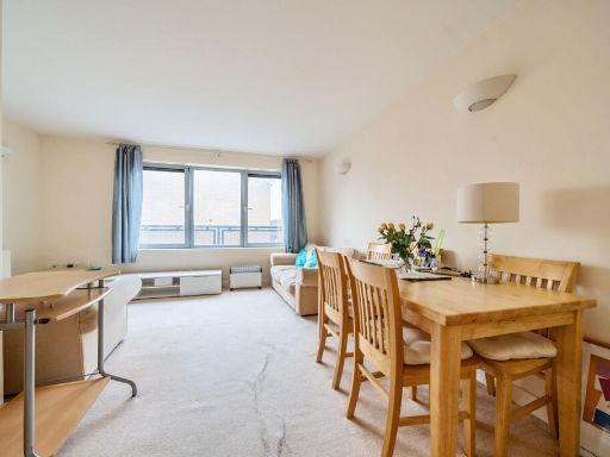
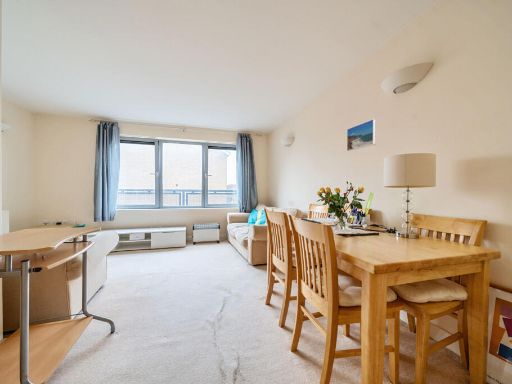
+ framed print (360, 136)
